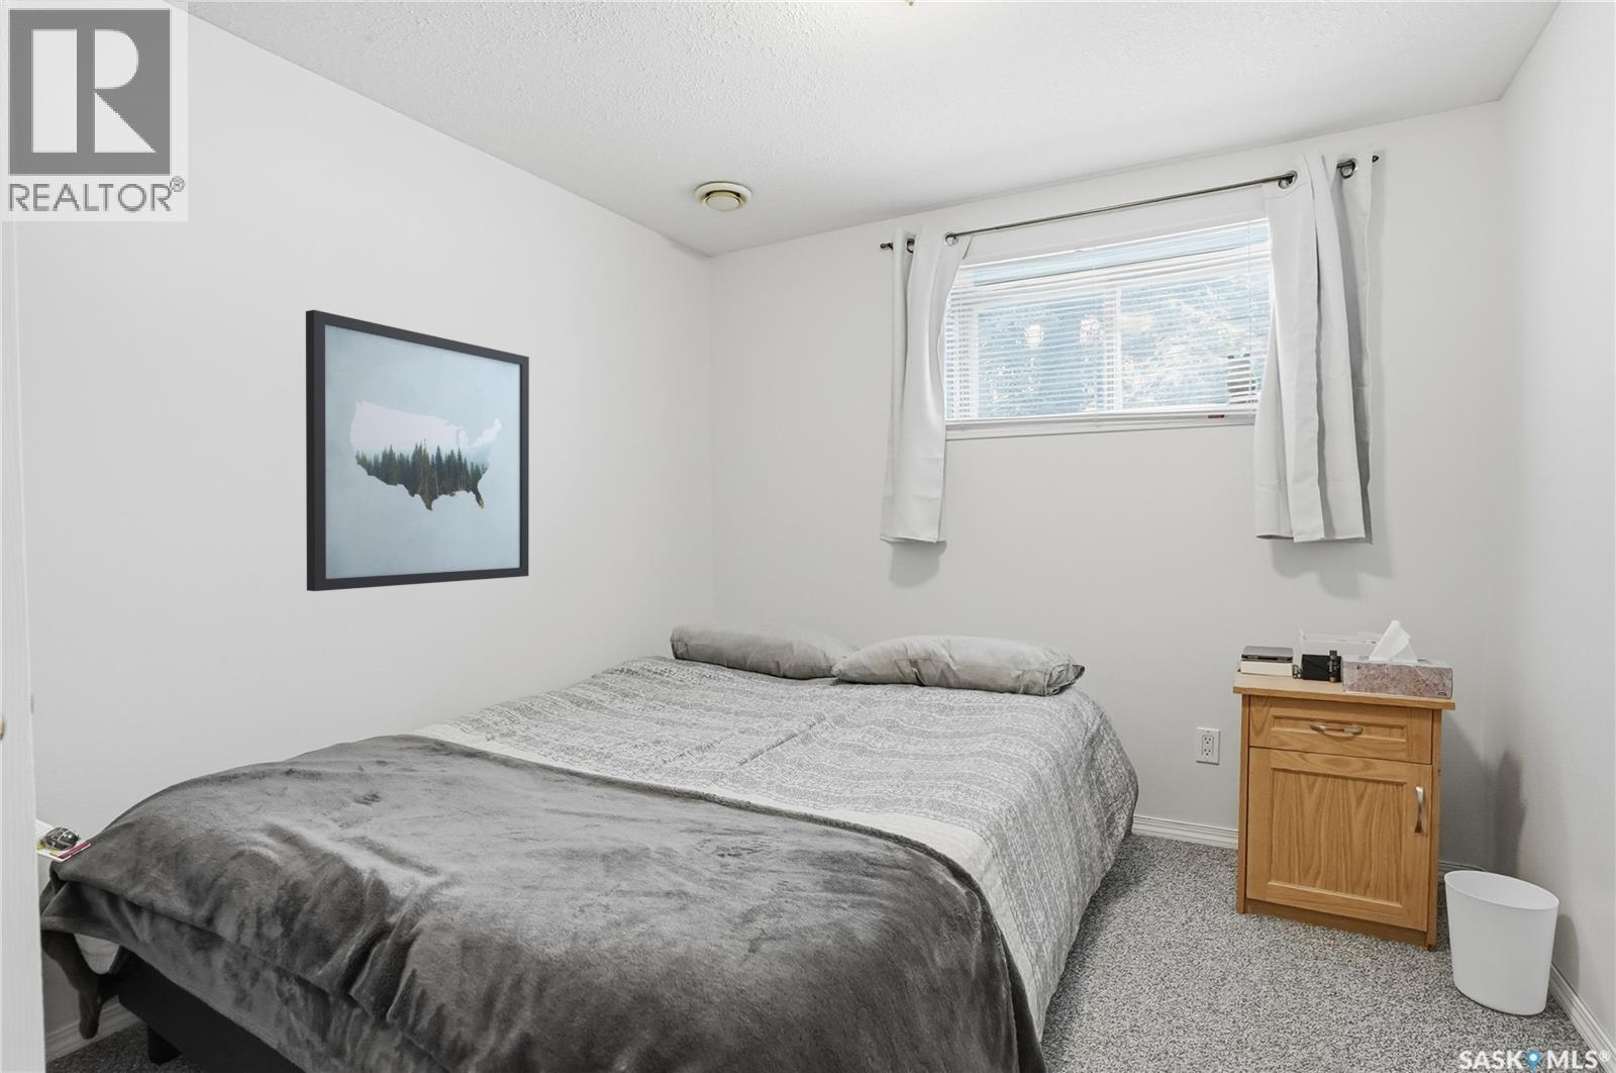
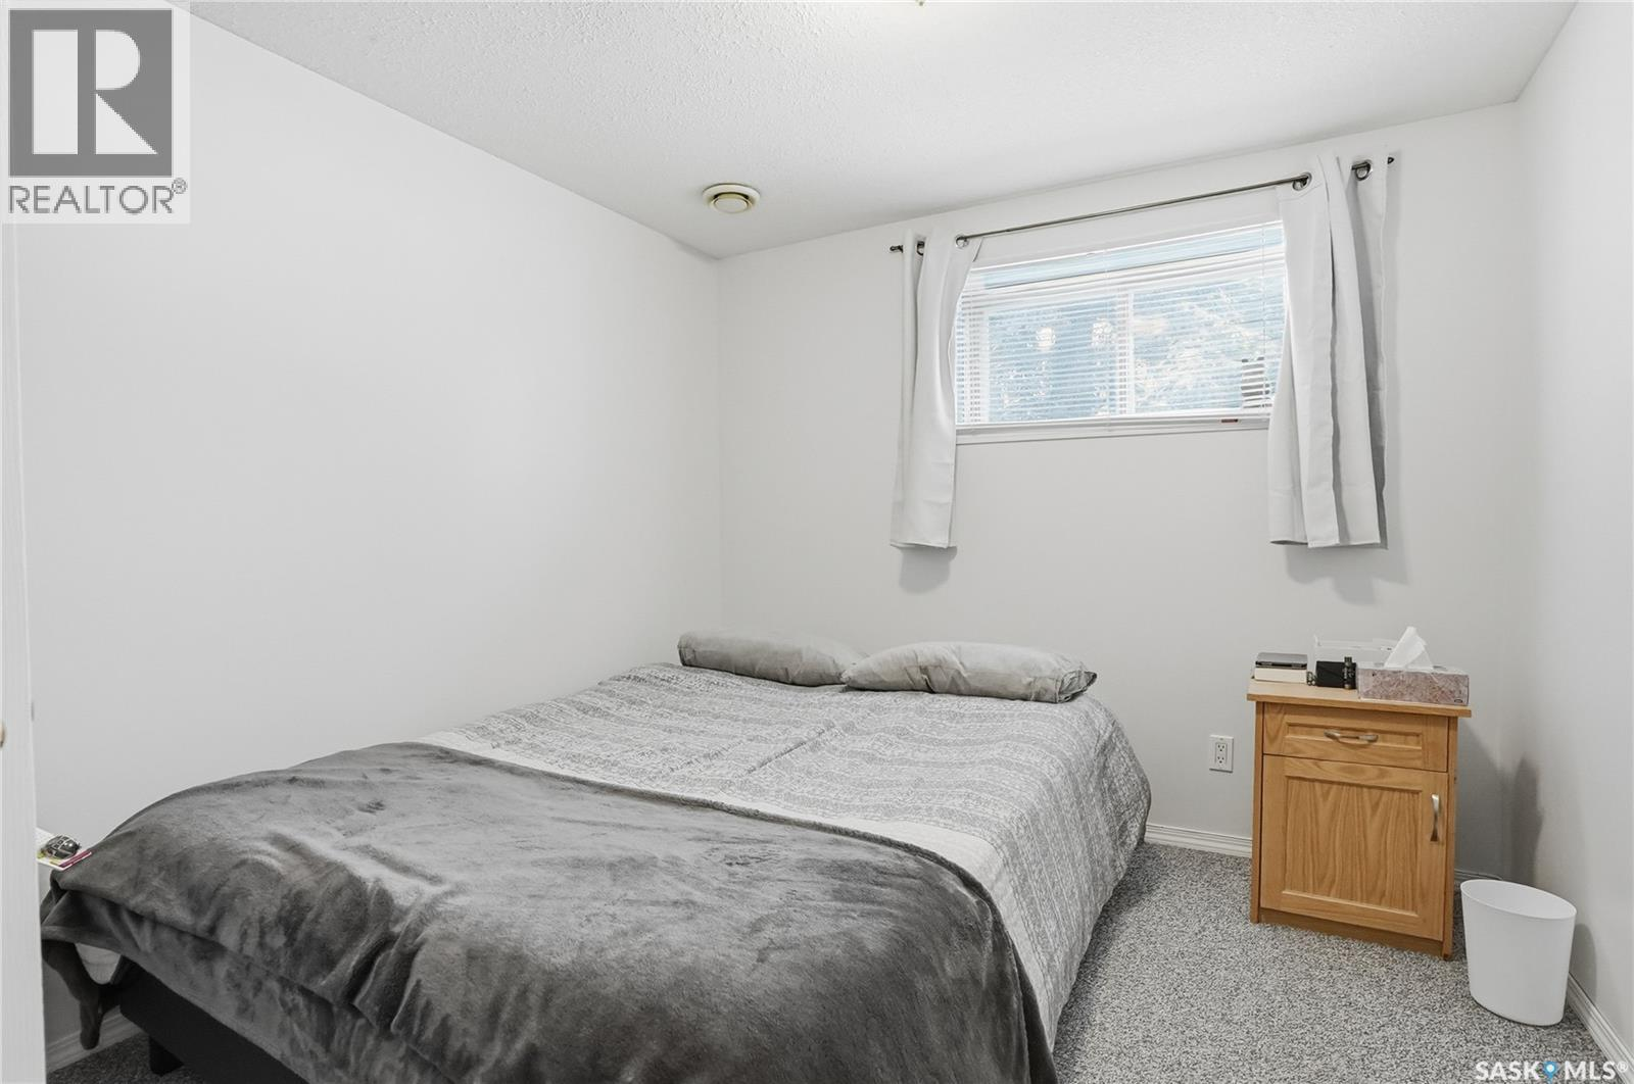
- wall art (430, 460)
